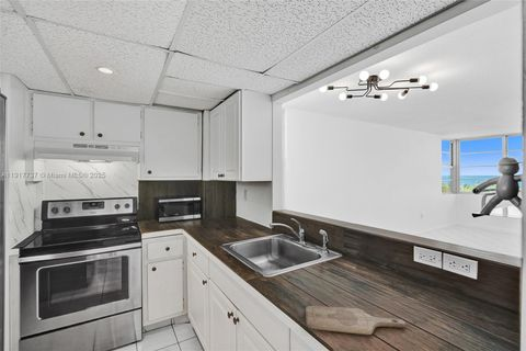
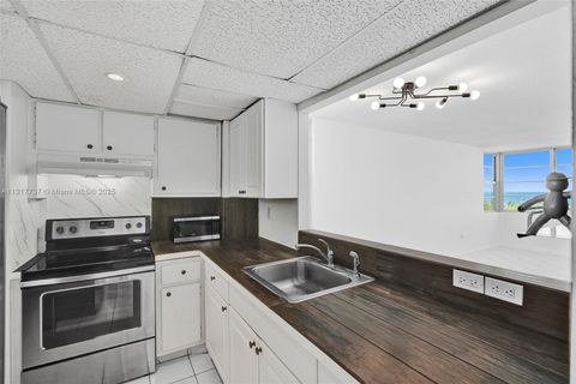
- cutting board (354, 319)
